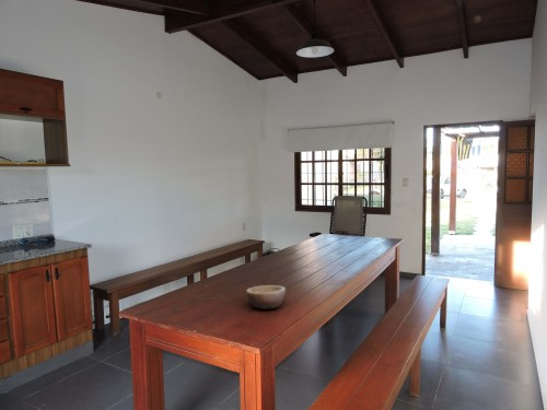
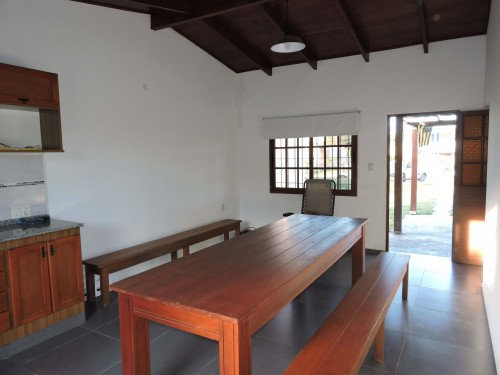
- bowl (266, 296)
